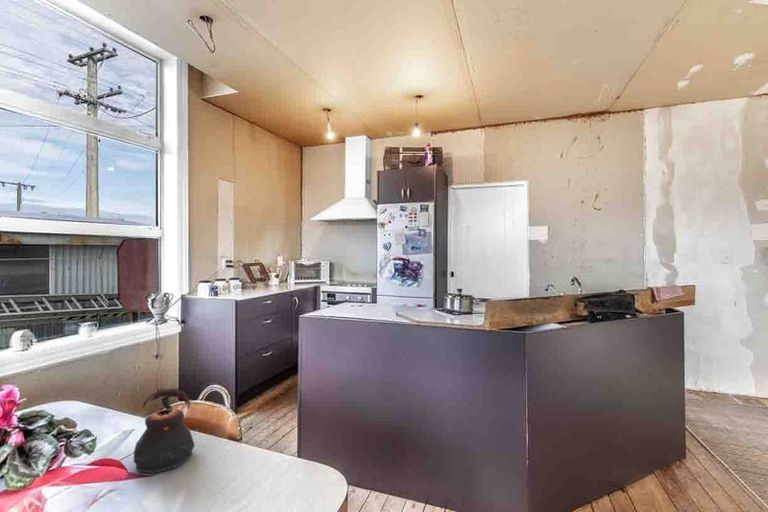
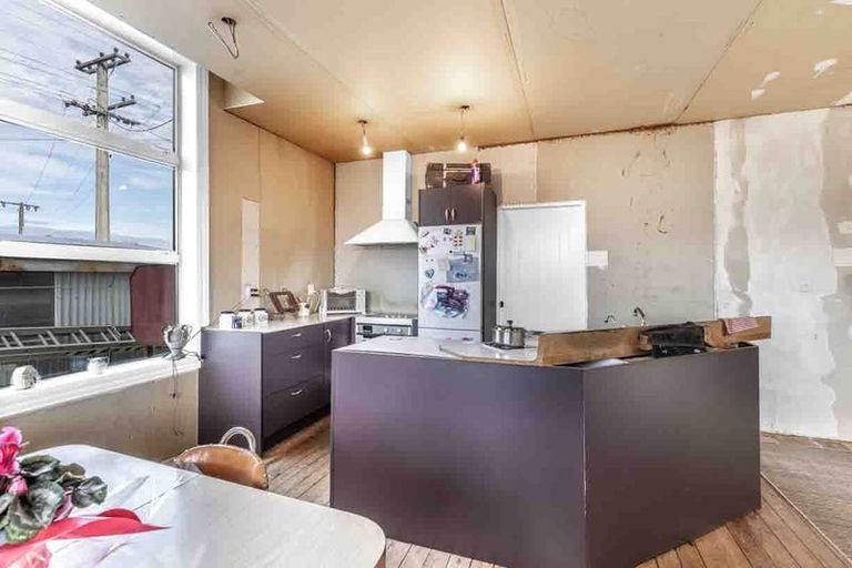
- teapot (165, 423)
